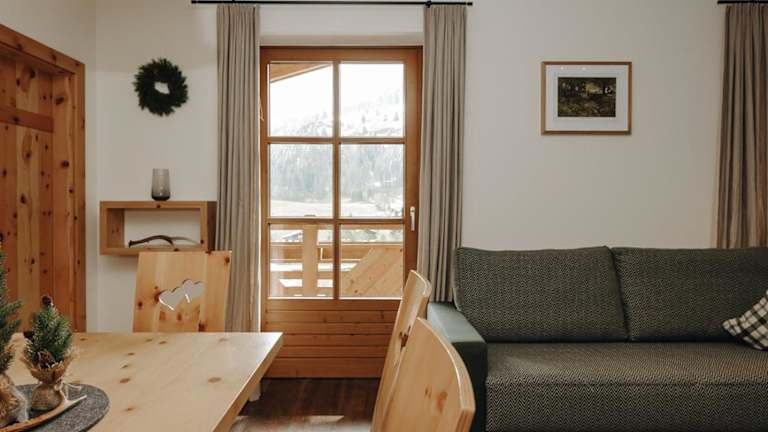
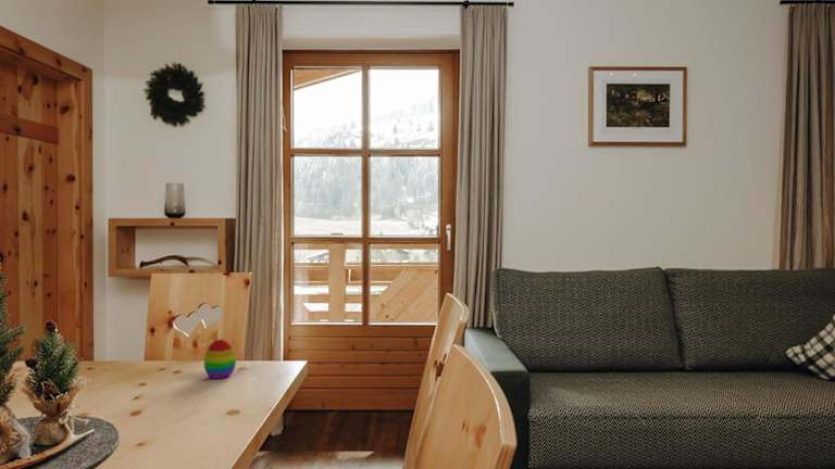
+ decorative egg (220, 357)
